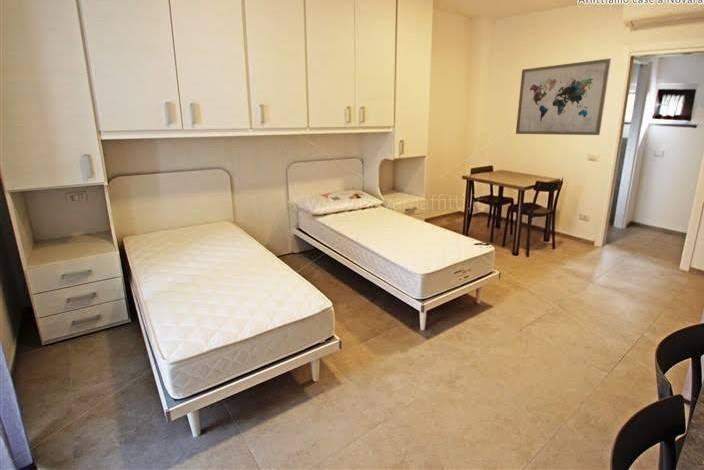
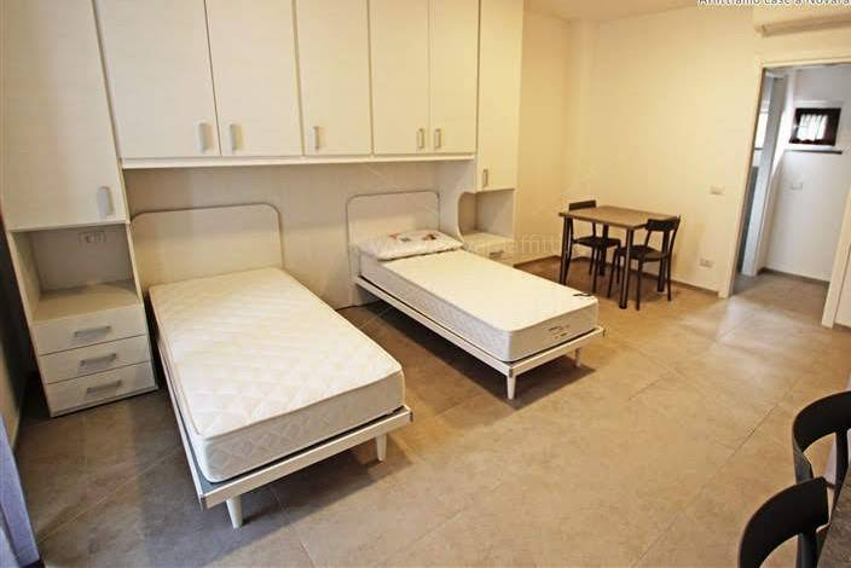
- wall art (558, 100)
